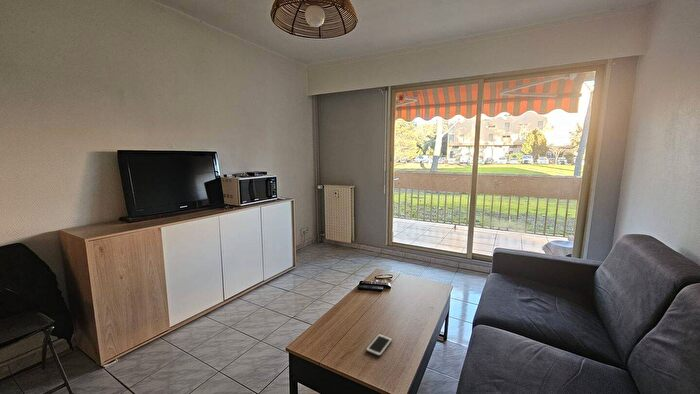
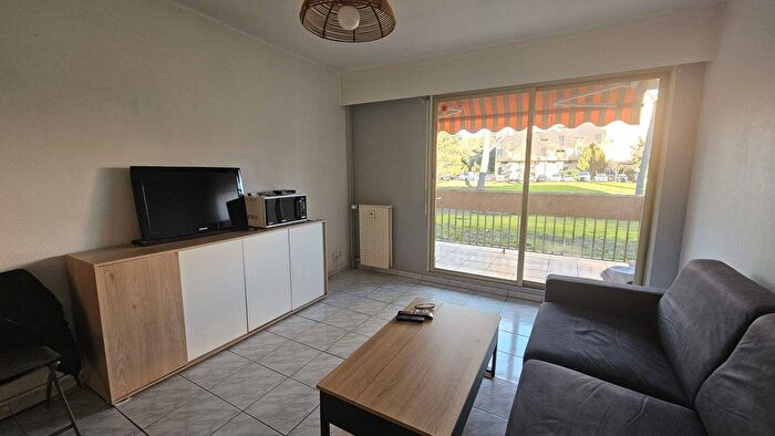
- cell phone (379, 344)
